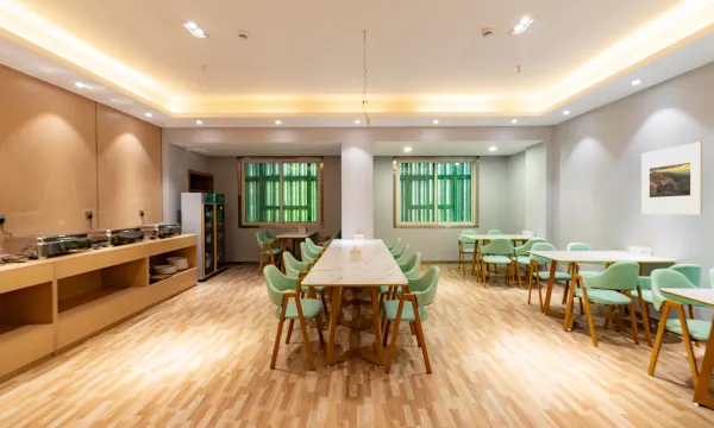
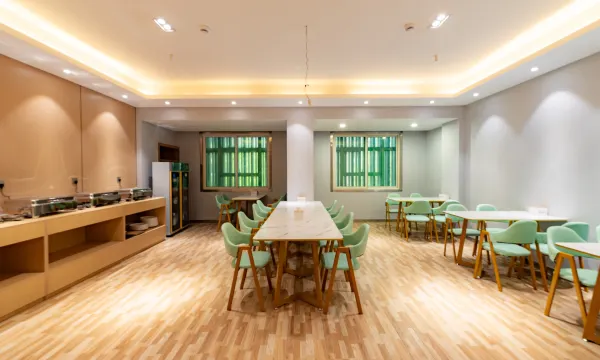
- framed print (669, 181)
